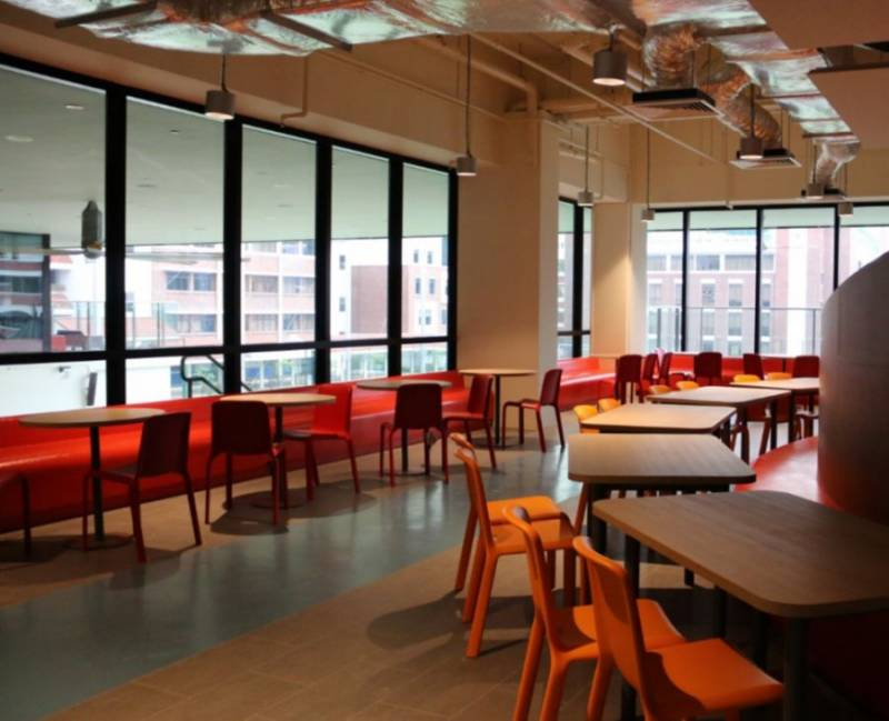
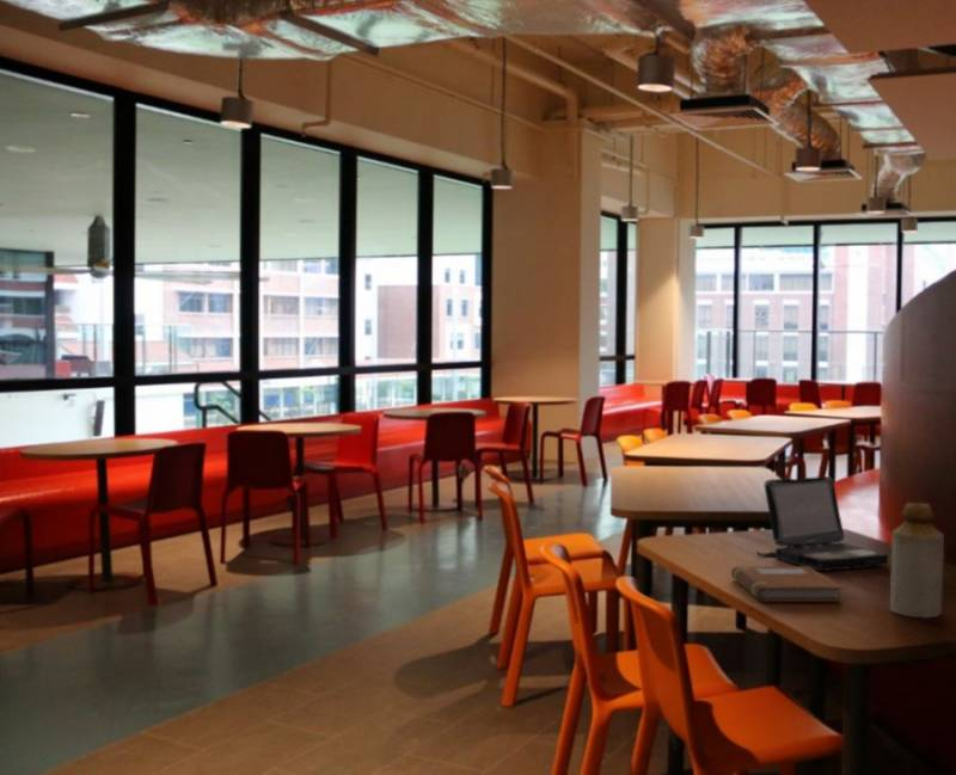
+ laptop (822, 521)
+ bottle (917, 558)
+ notebook (783, 582)
